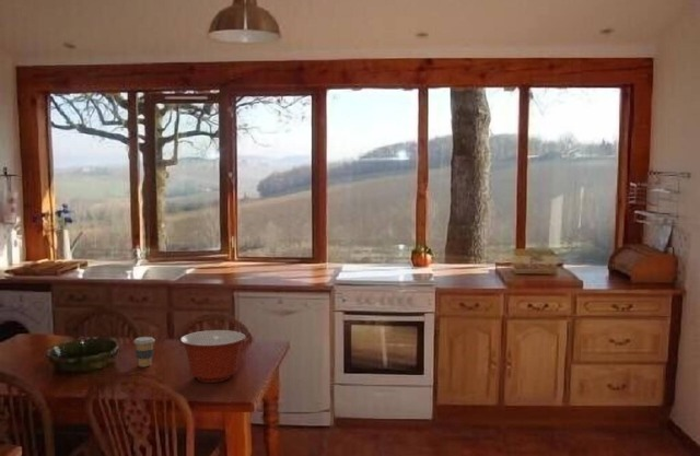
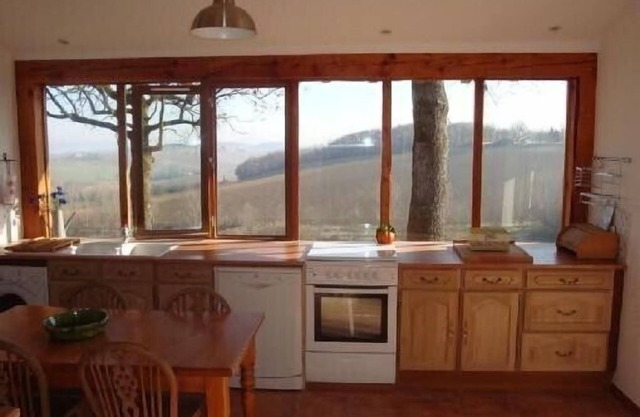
- mixing bowl (213, 356)
- coffee cup (144, 351)
